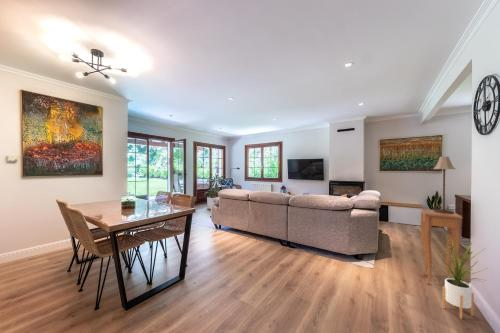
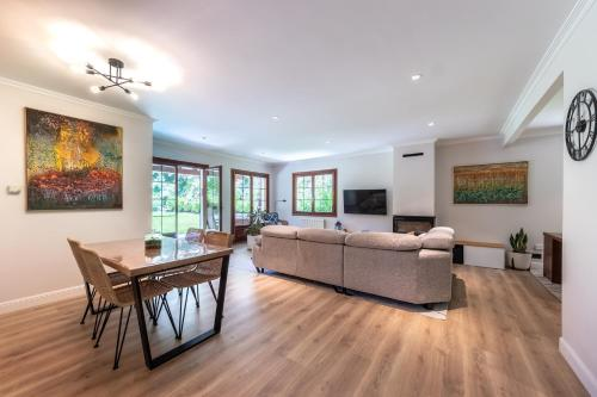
- side table (447, 247)
- table lamp (444, 184)
- house plant (459, 274)
